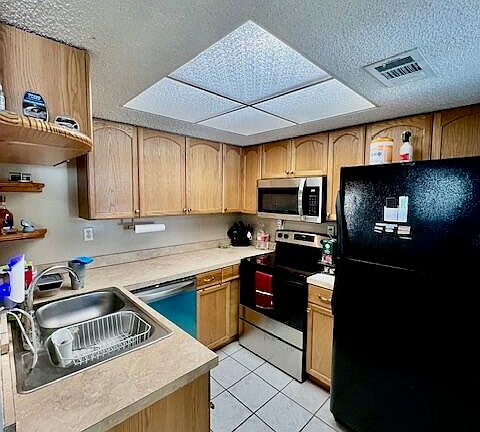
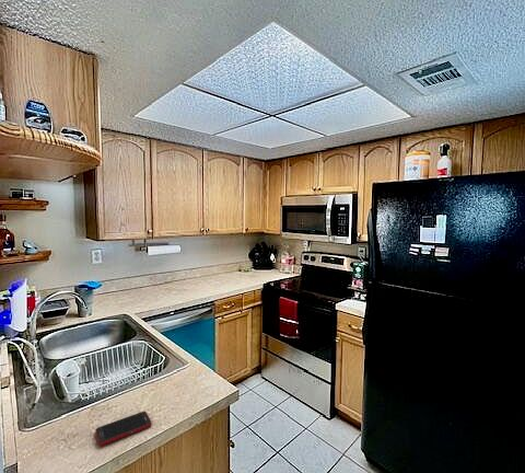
+ cell phone (124, 427)
